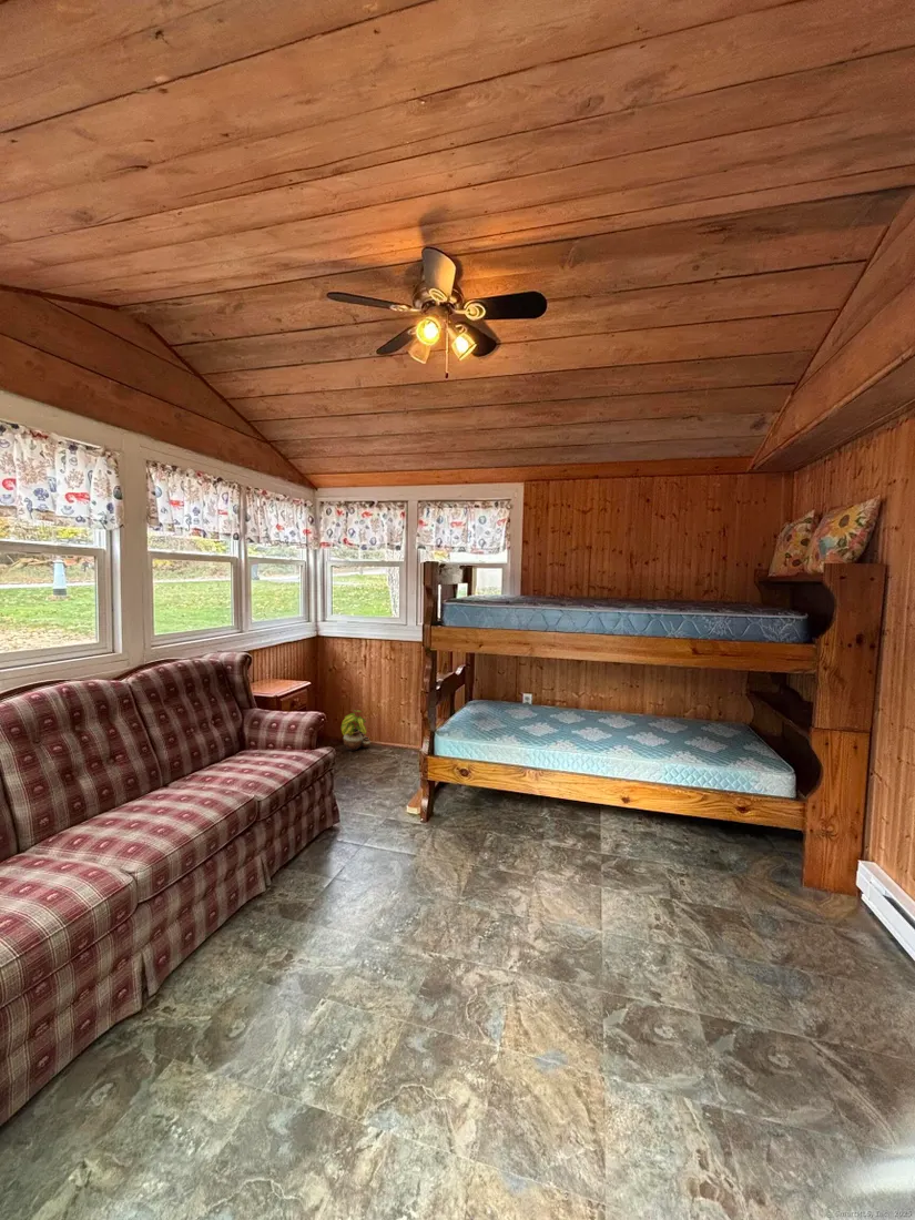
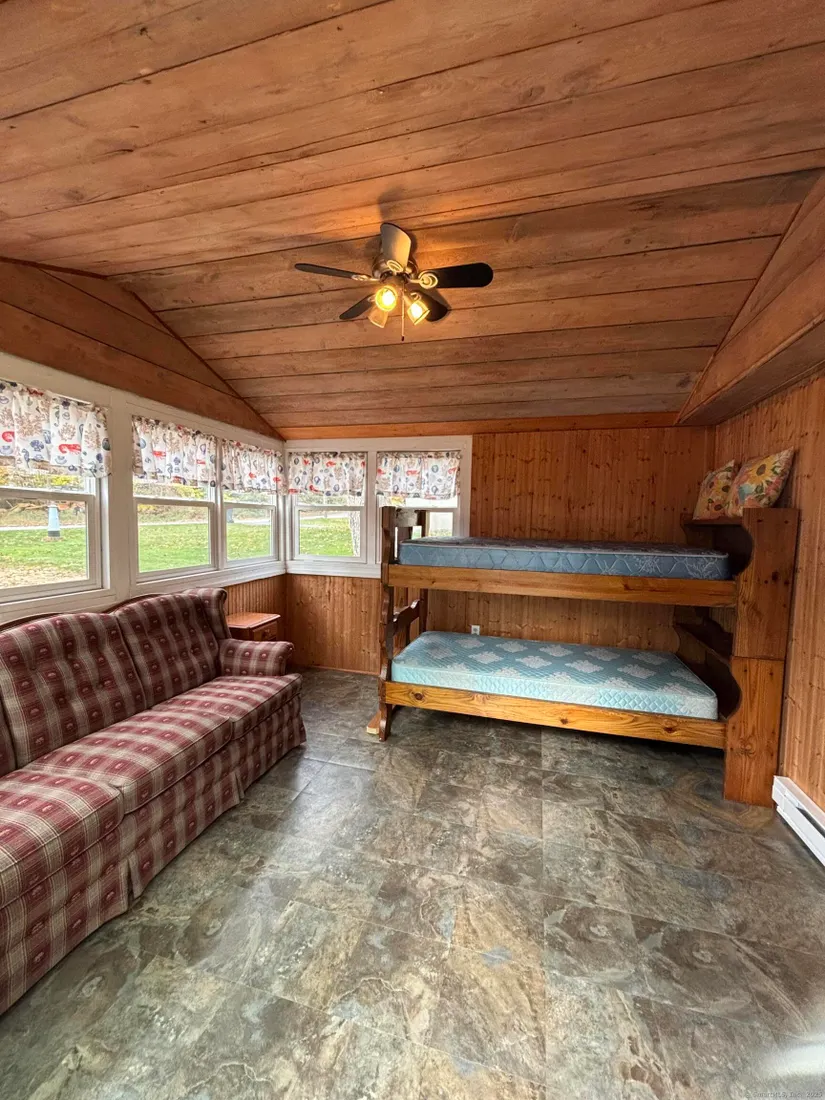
- potted plant (356, 730)
